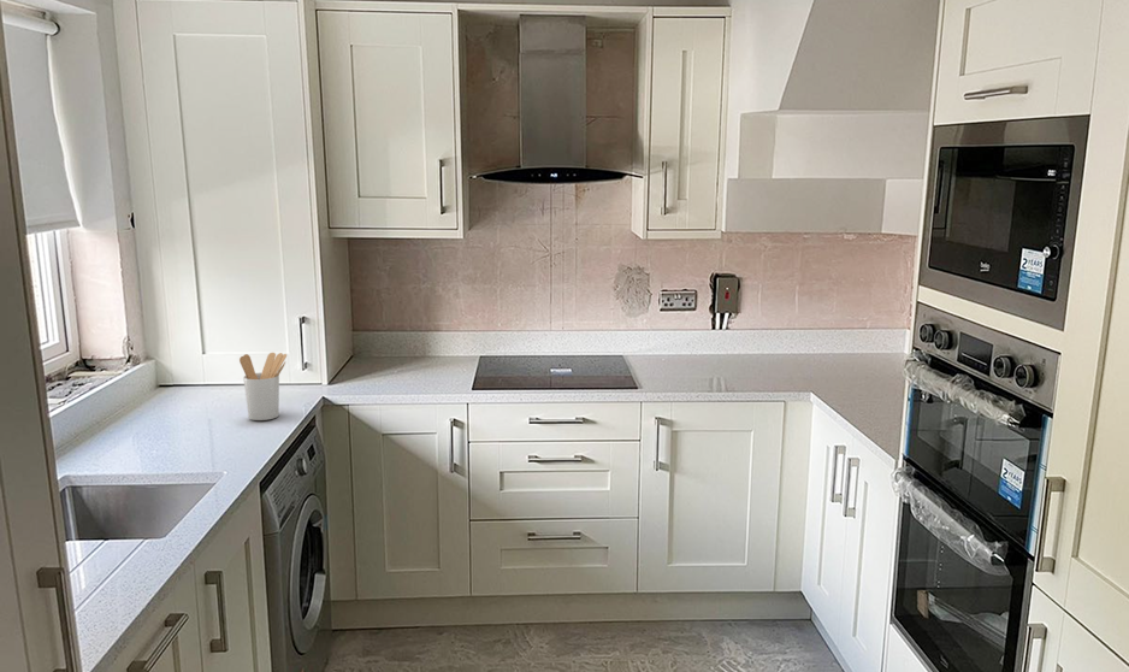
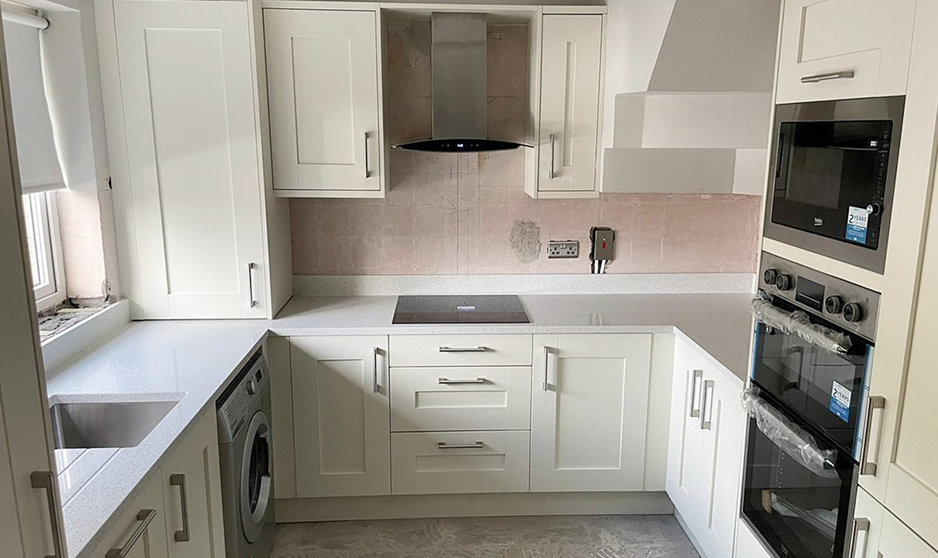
- utensil holder (267, 384)
